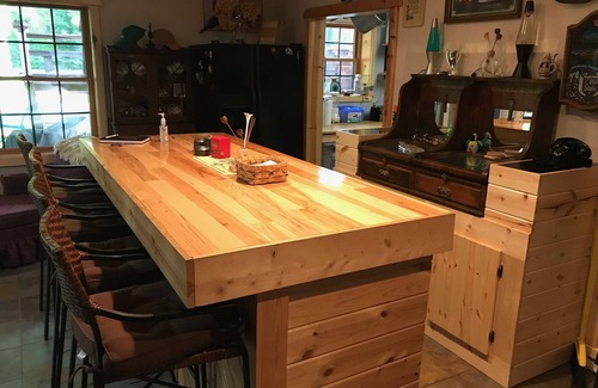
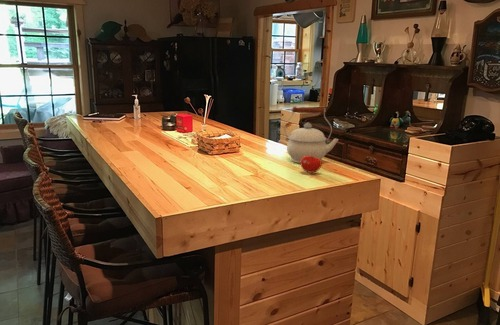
+ kettle (310, 134)
+ fruit (311, 163)
